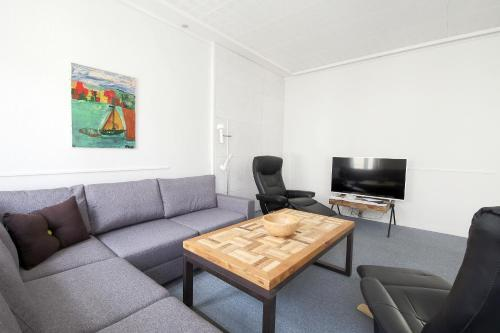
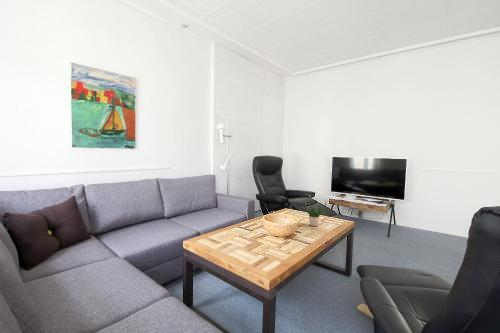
+ potted plant (315, 211)
